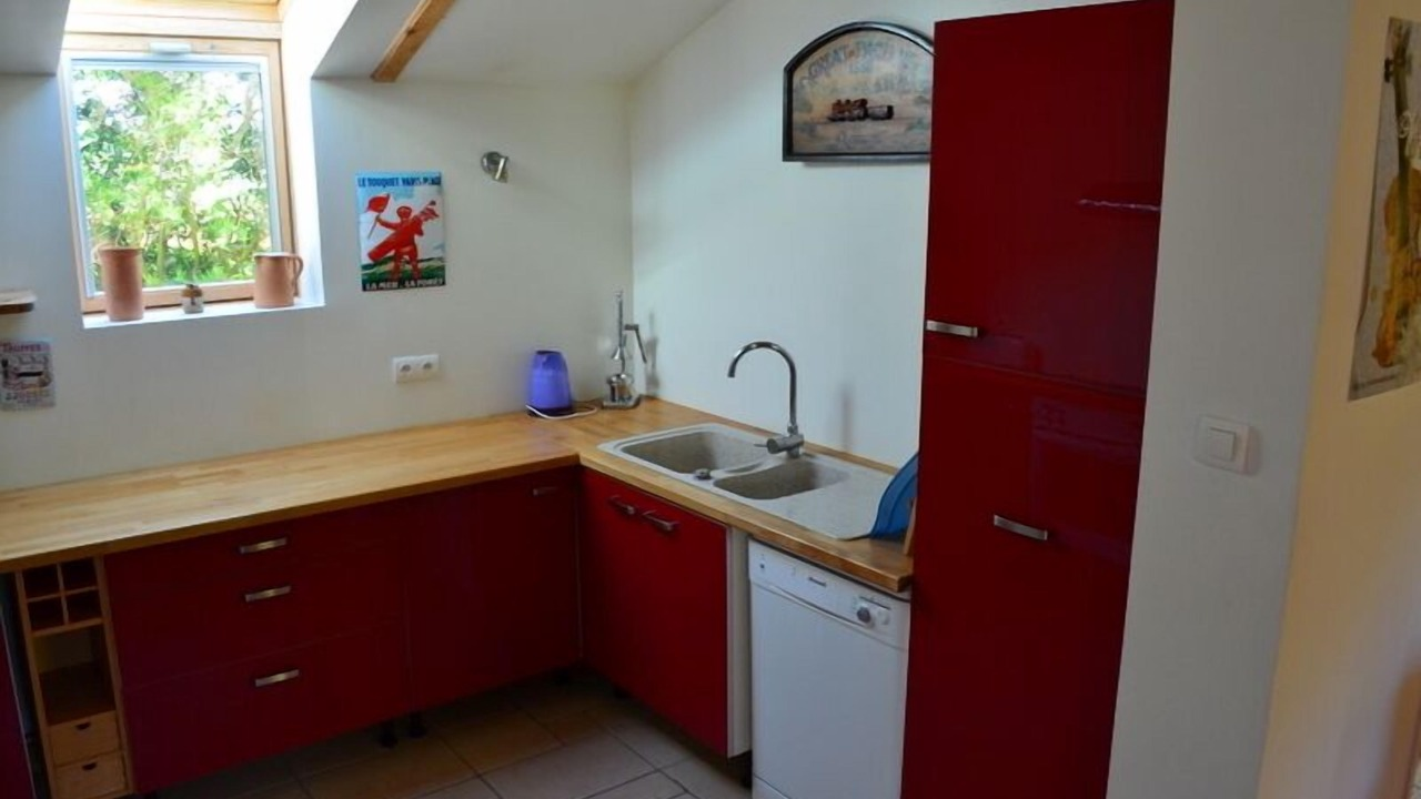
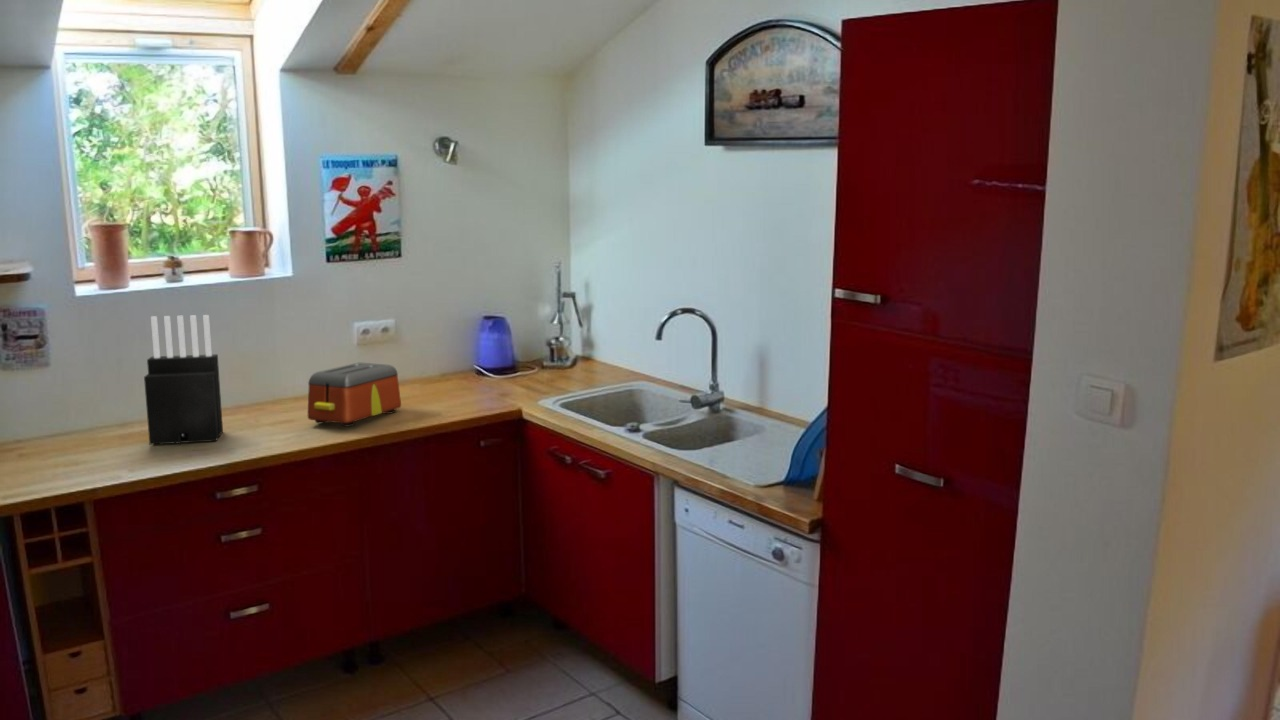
+ toaster (353, 393)
+ knife block (181, 379)
